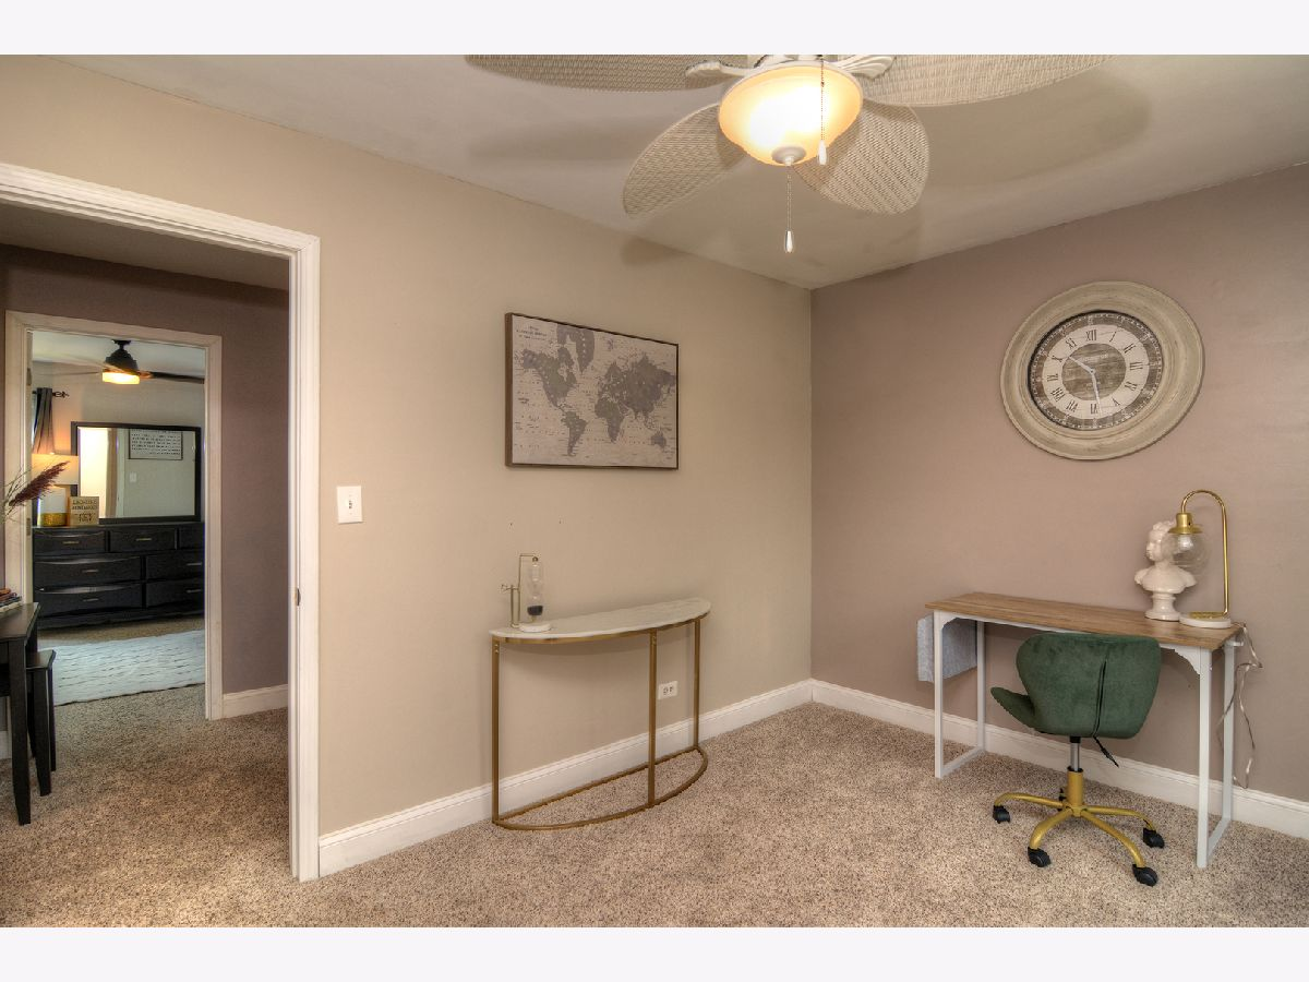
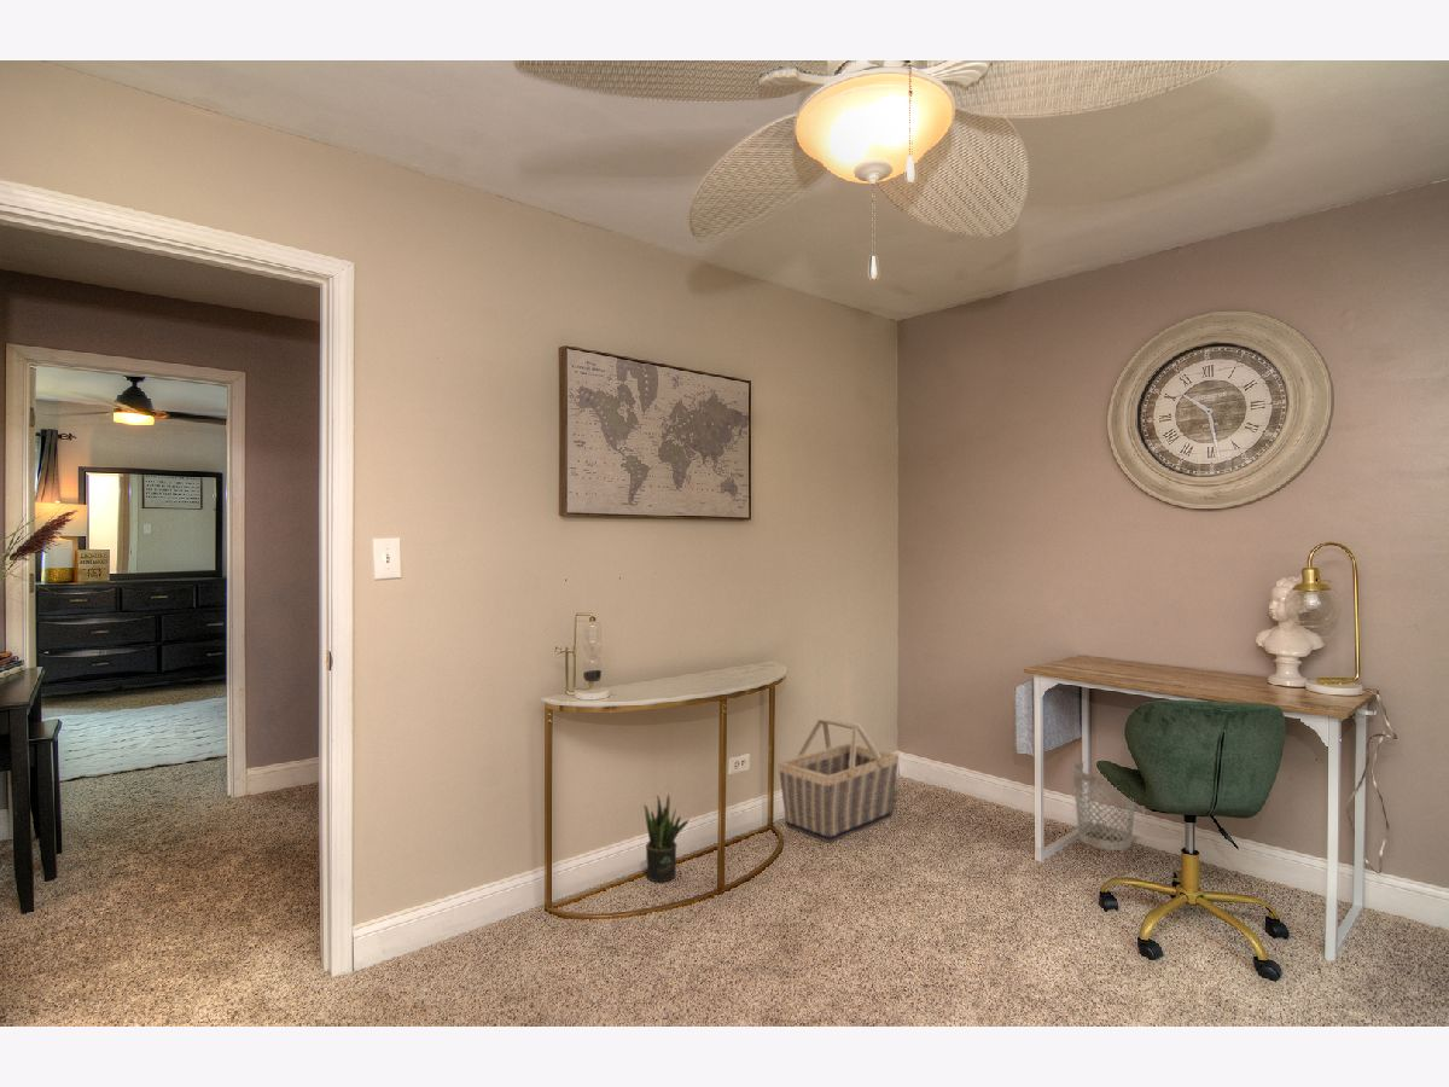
+ potted plant (664, 837)
+ basket (839, 771)
+ wastebasket (1106, 804)
